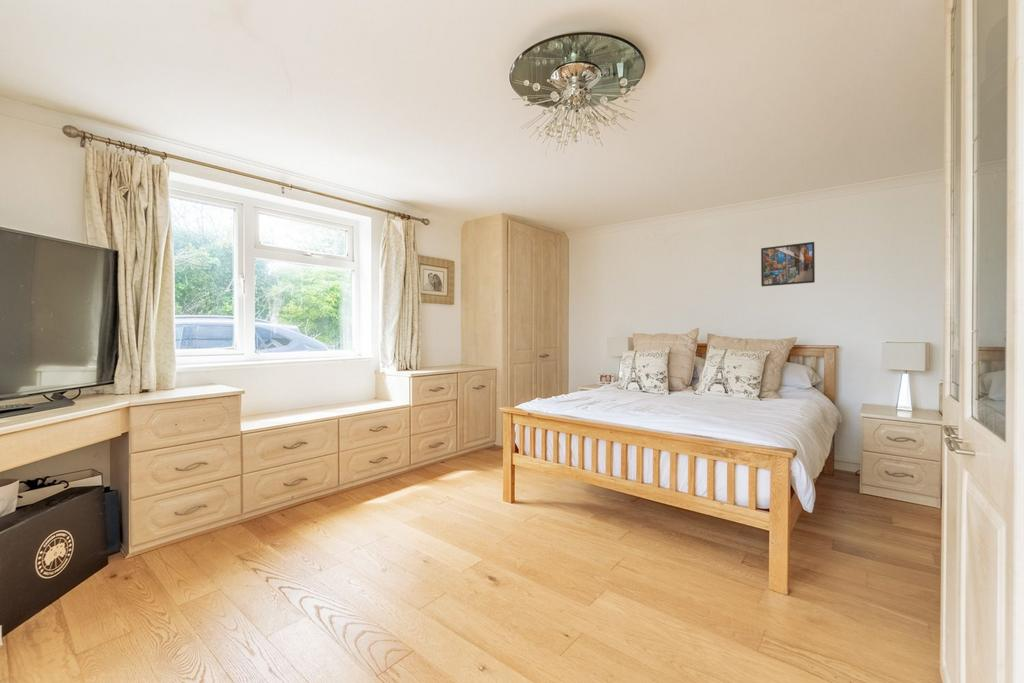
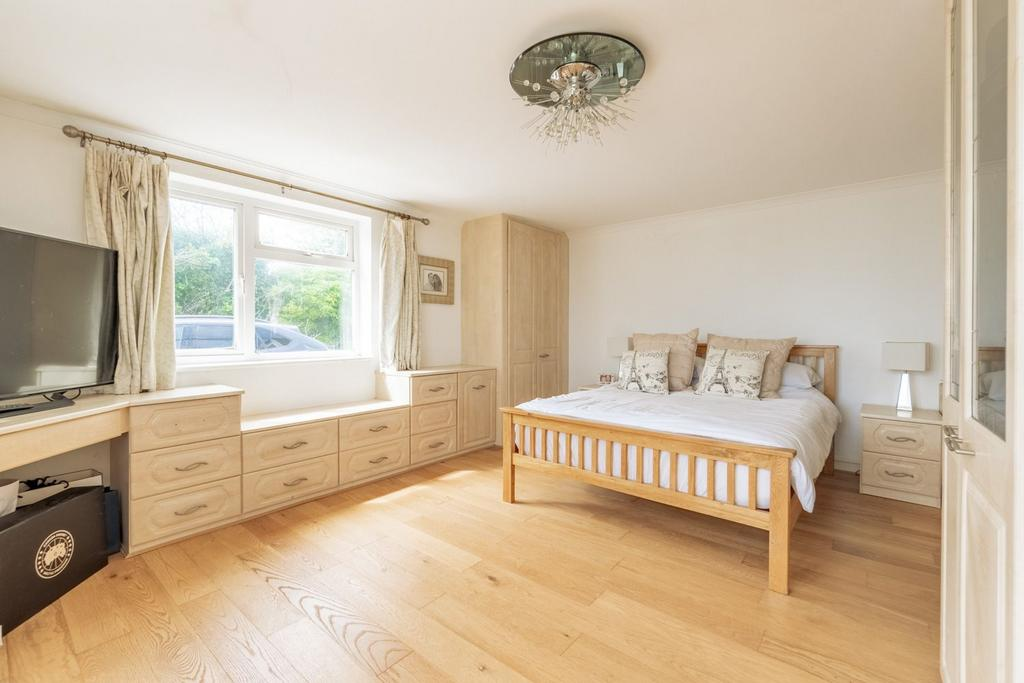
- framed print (787, 264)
